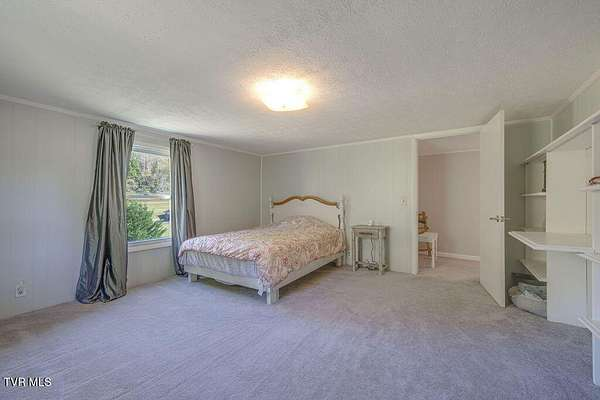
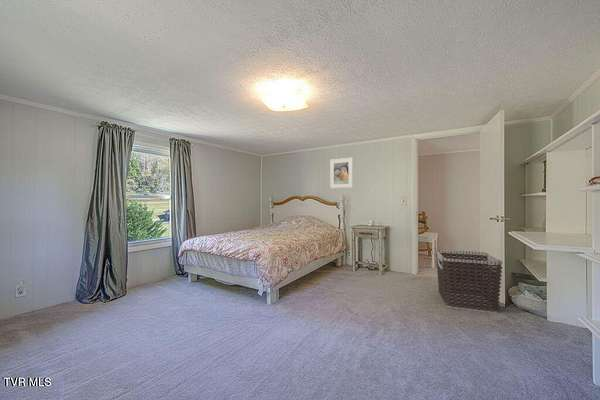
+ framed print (341, 173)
+ clothes hamper (465, 278)
